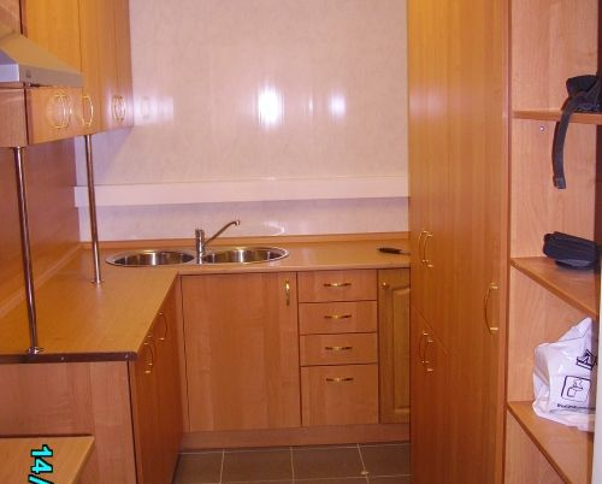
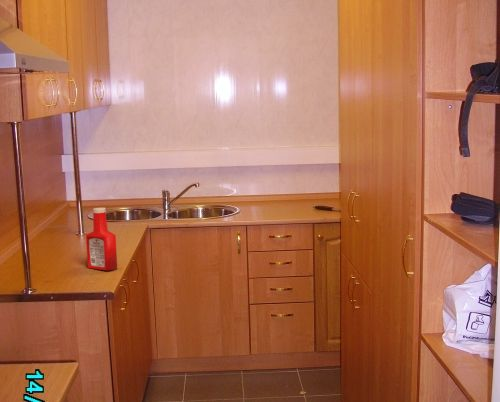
+ soap bottle (100, 238)
